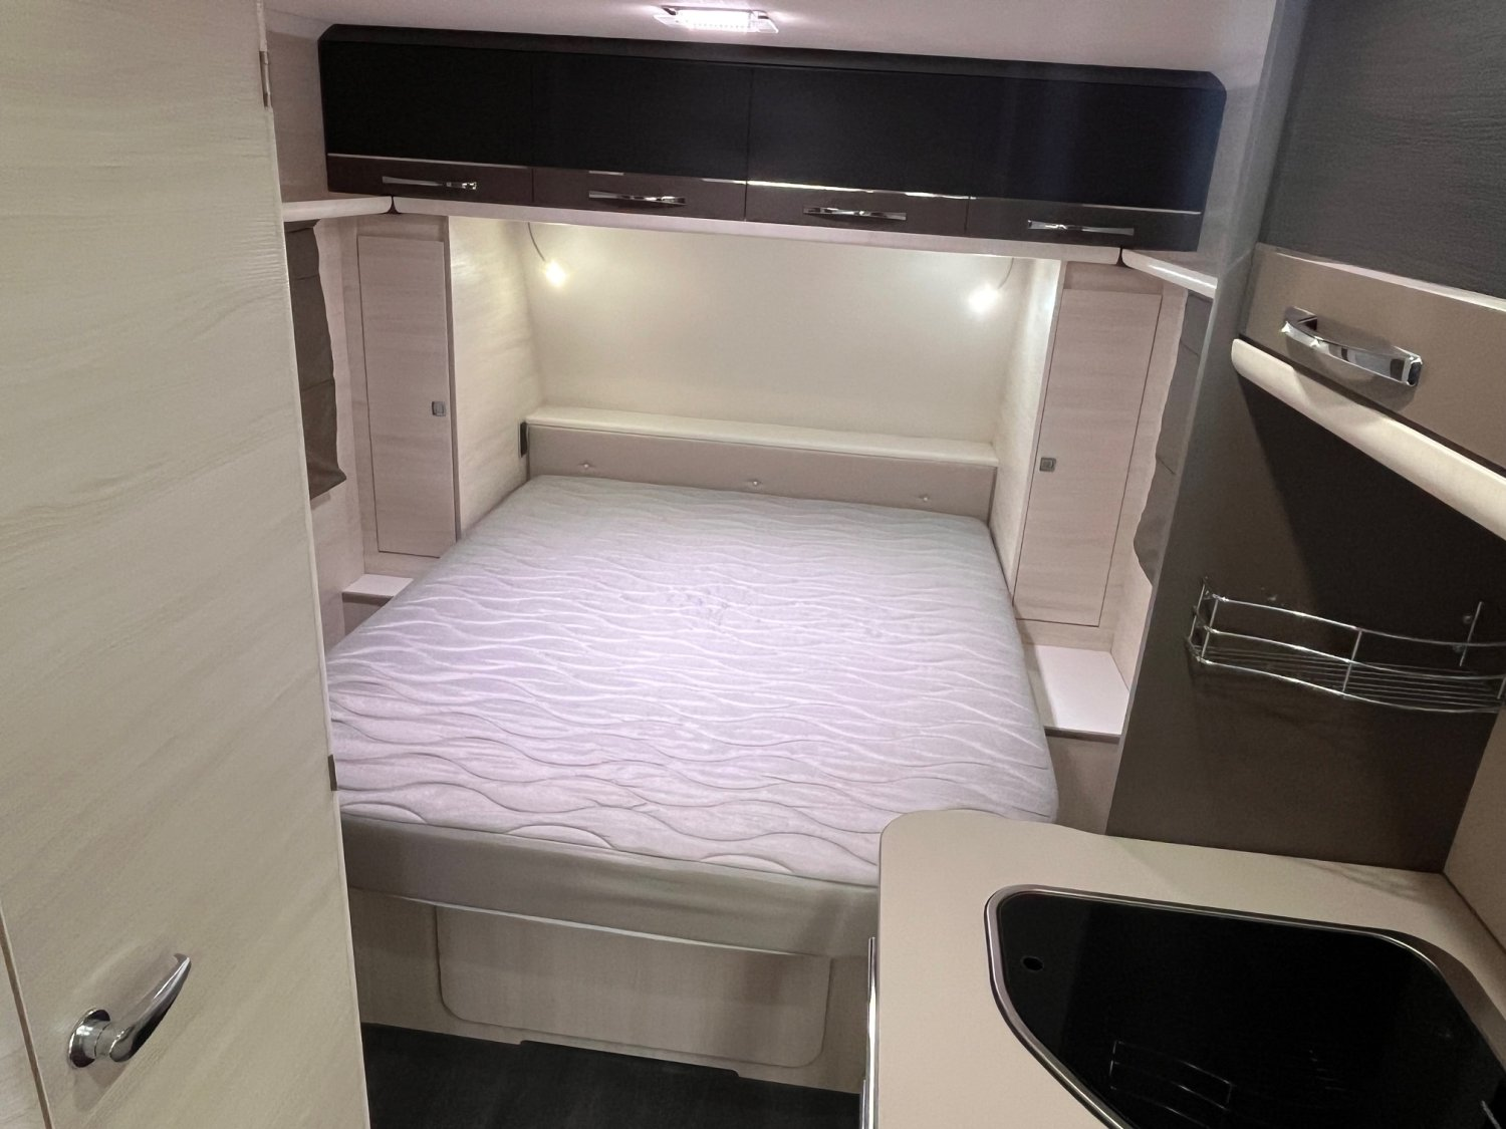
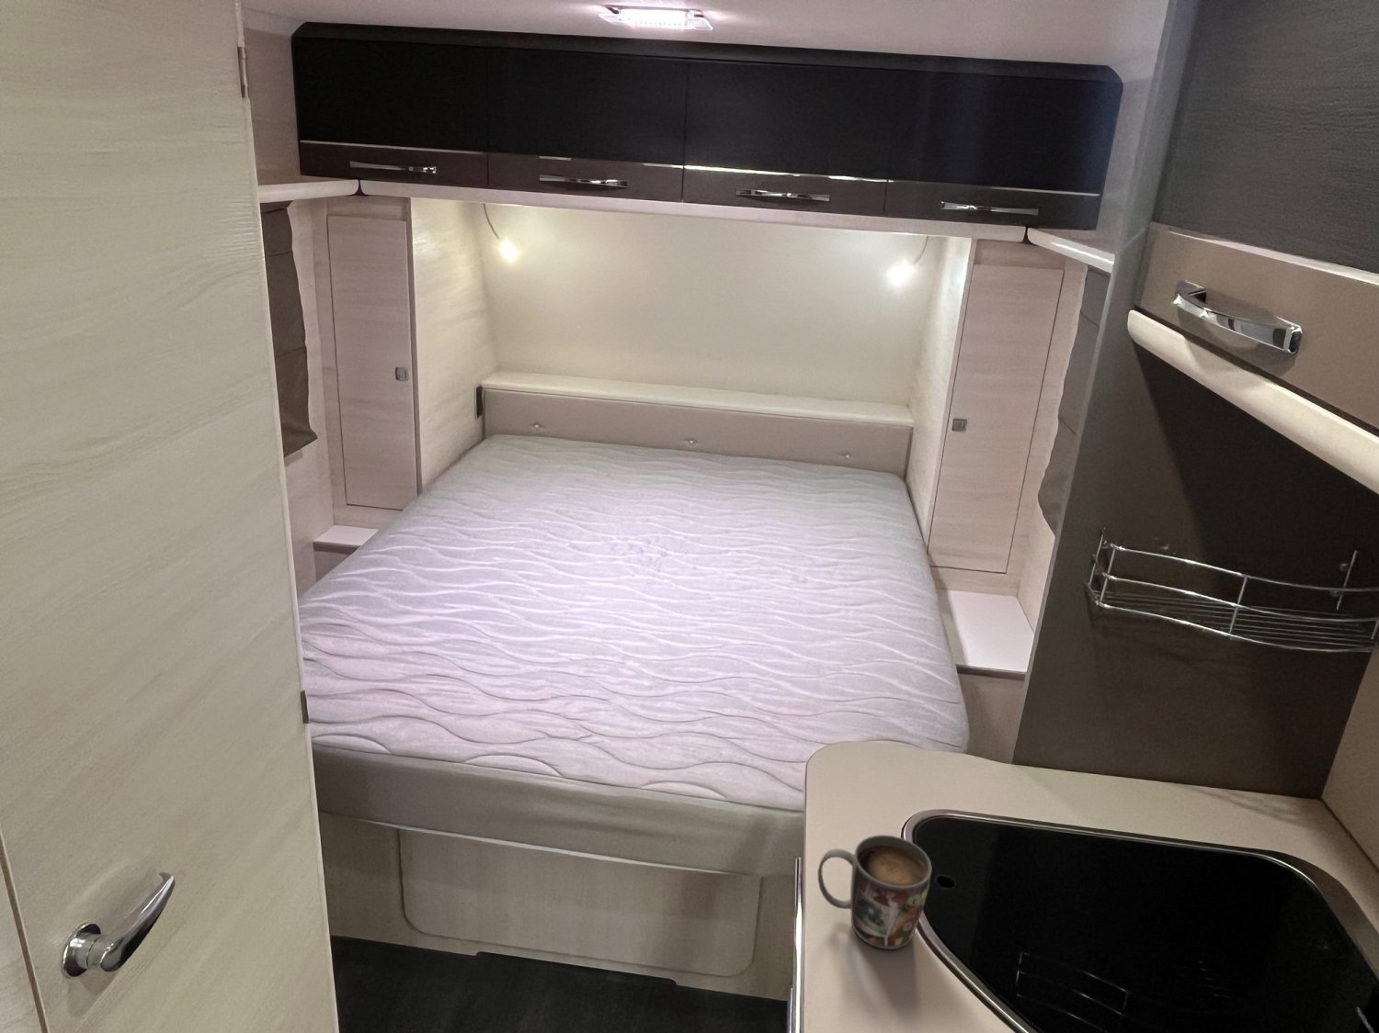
+ mug (871, 888)
